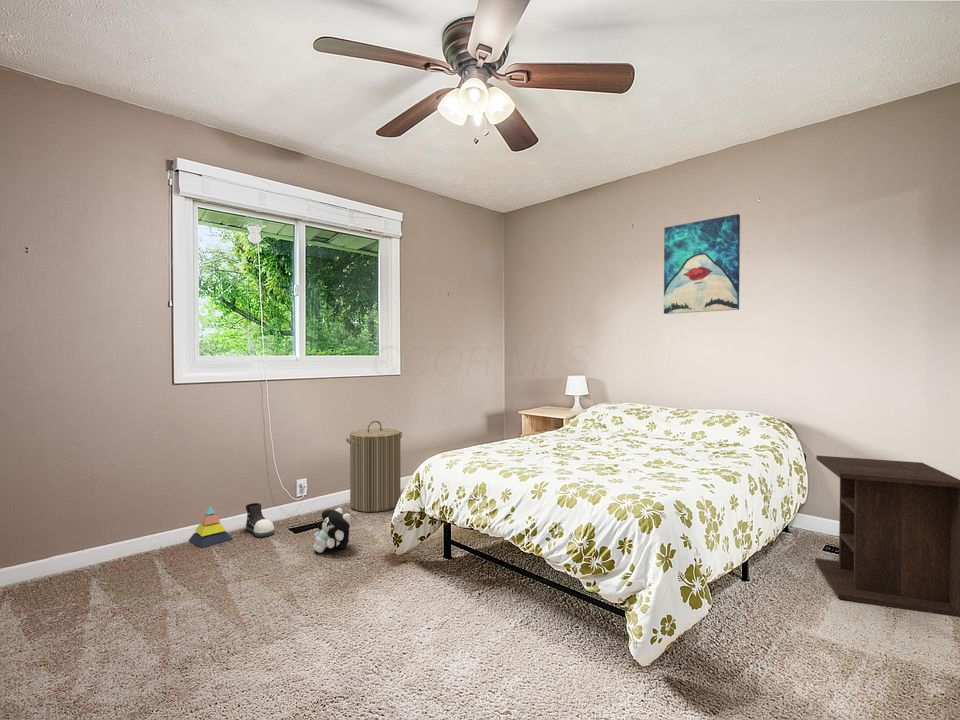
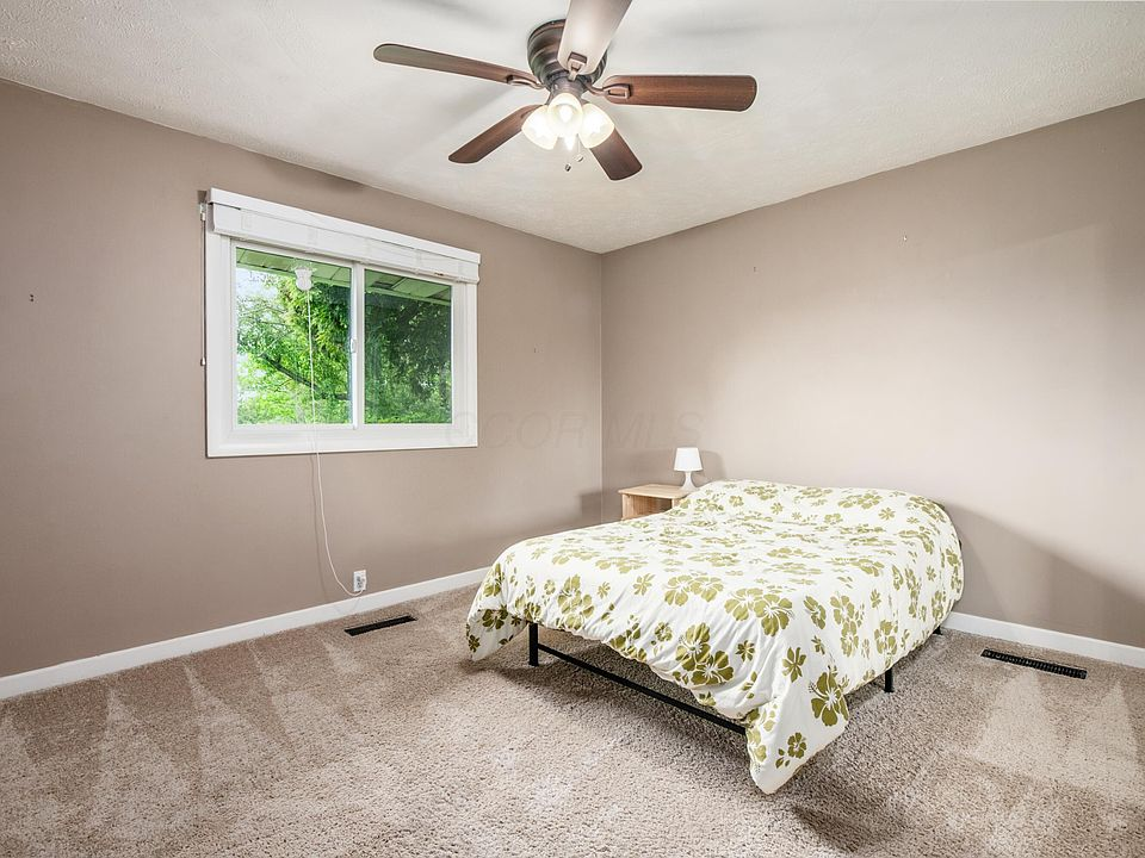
- stacking toy (210, 522)
- nightstand (882, 527)
- shoe (259, 518)
- plush toy (332, 530)
- wall art (699, 266)
- laundry hamper (375, 462)
